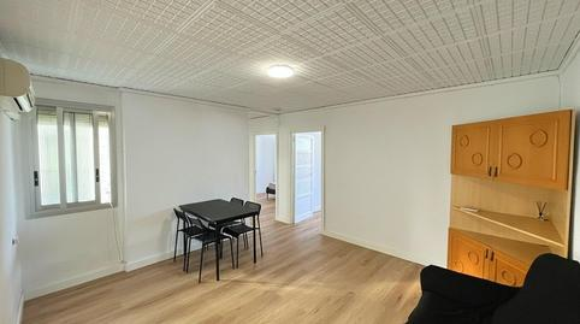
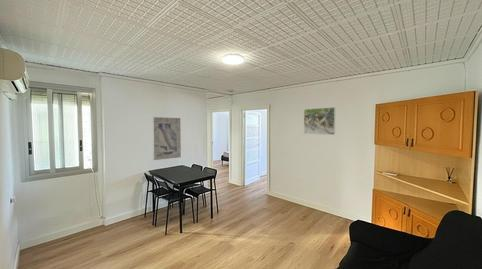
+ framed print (318, 121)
+ wall art (167, 138)
